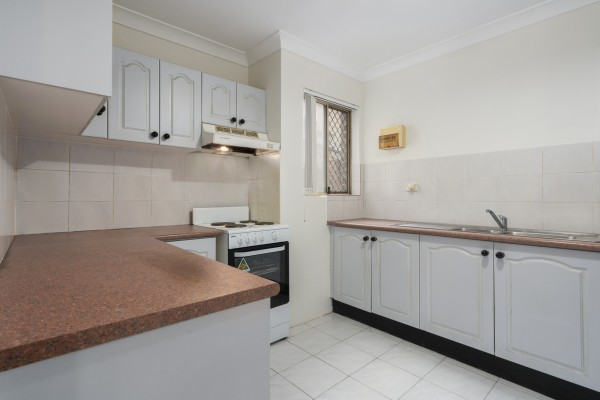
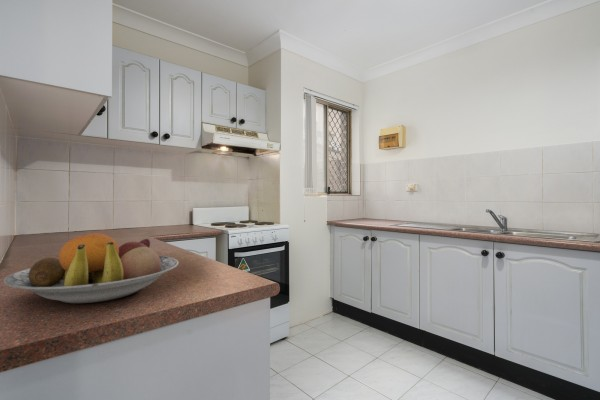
+ fruit bowl (102, 261)
